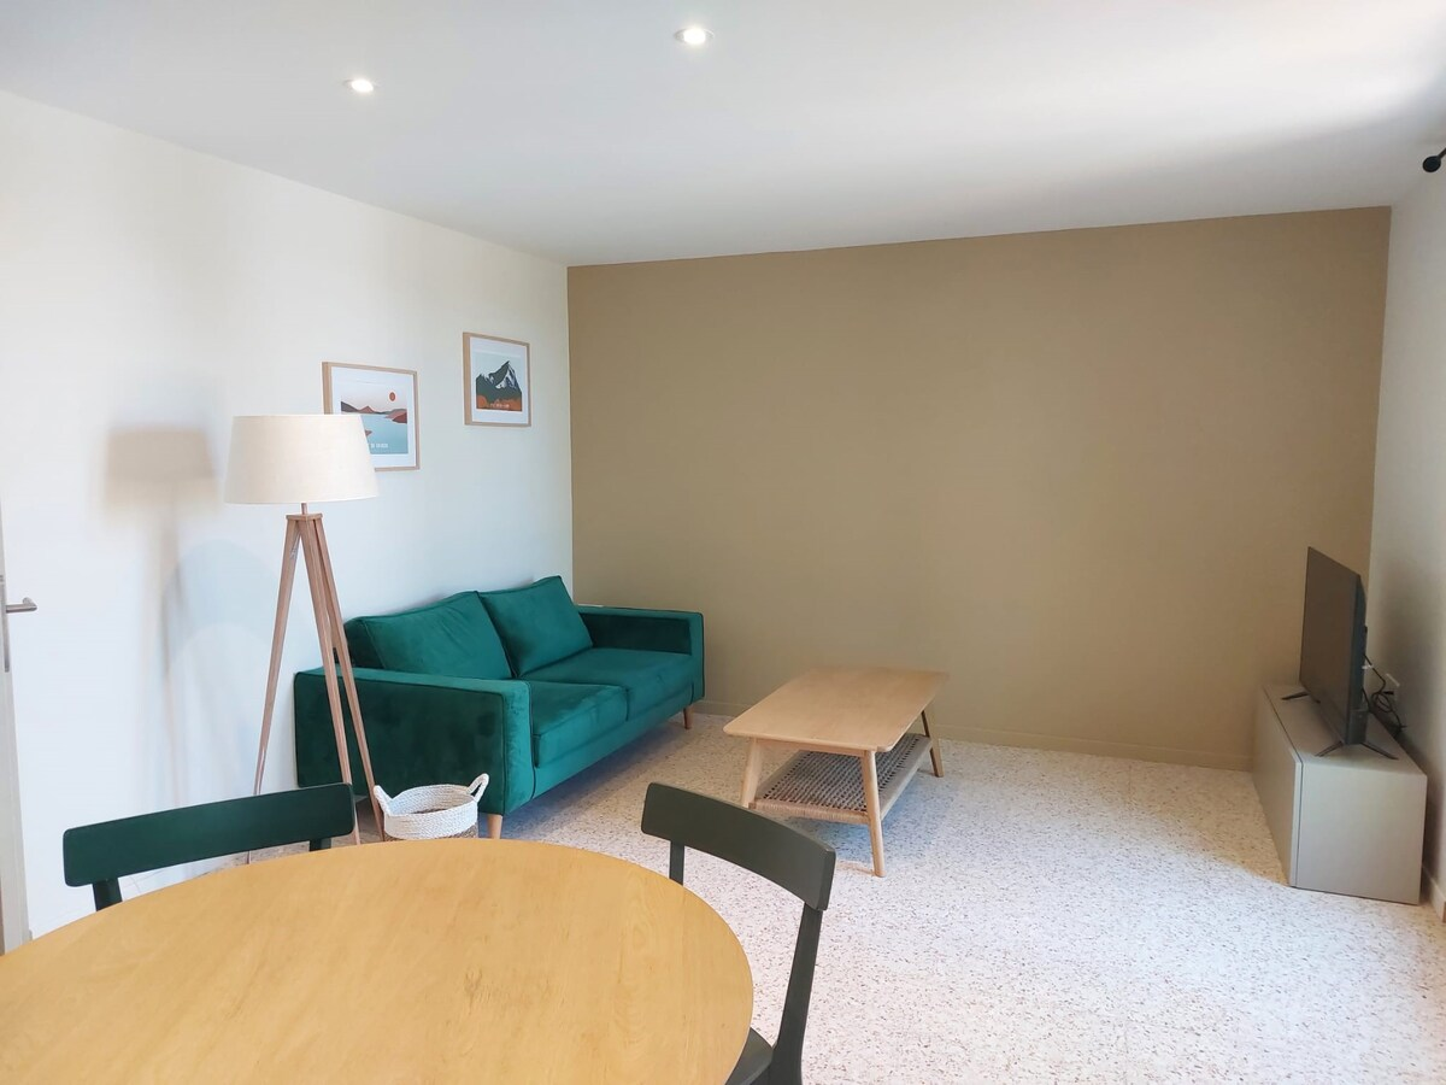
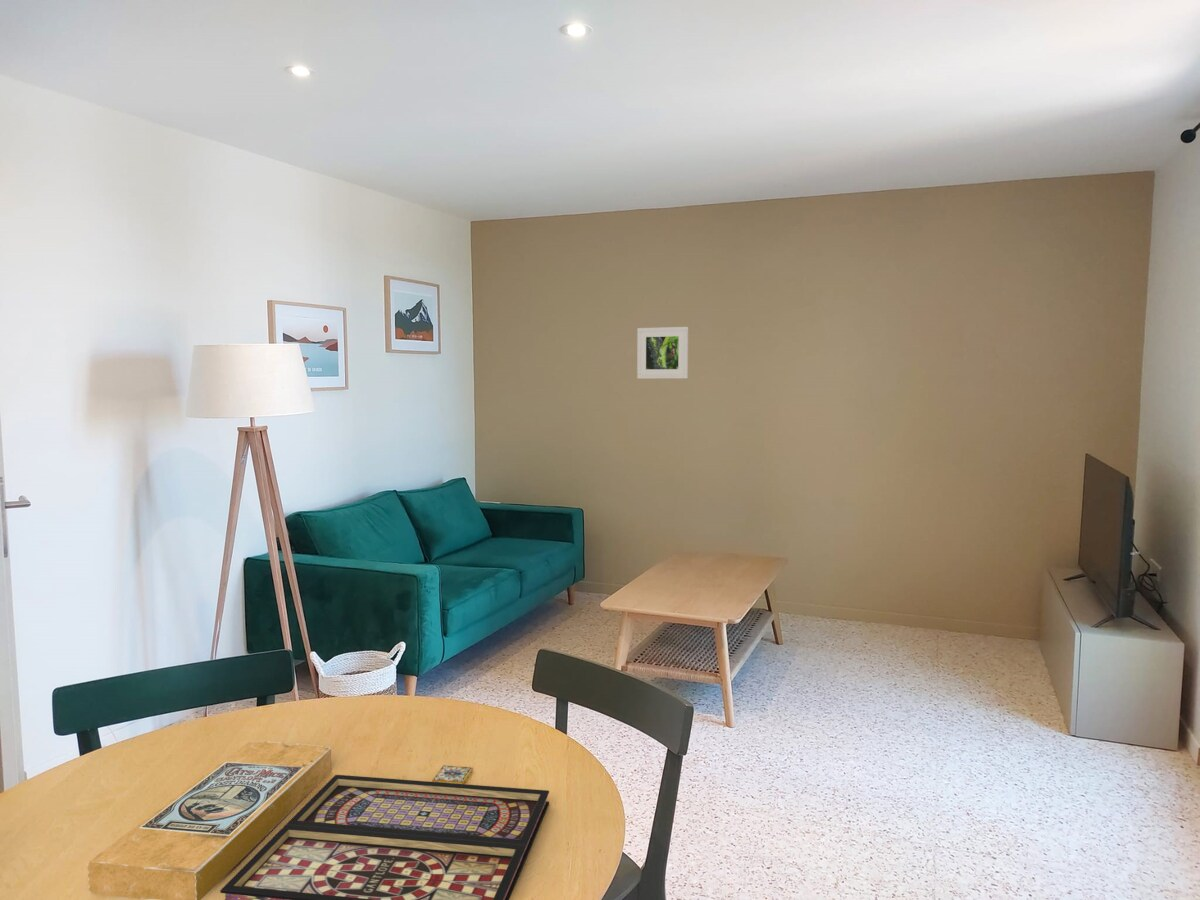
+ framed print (662, 353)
+ board game (354, 814)
